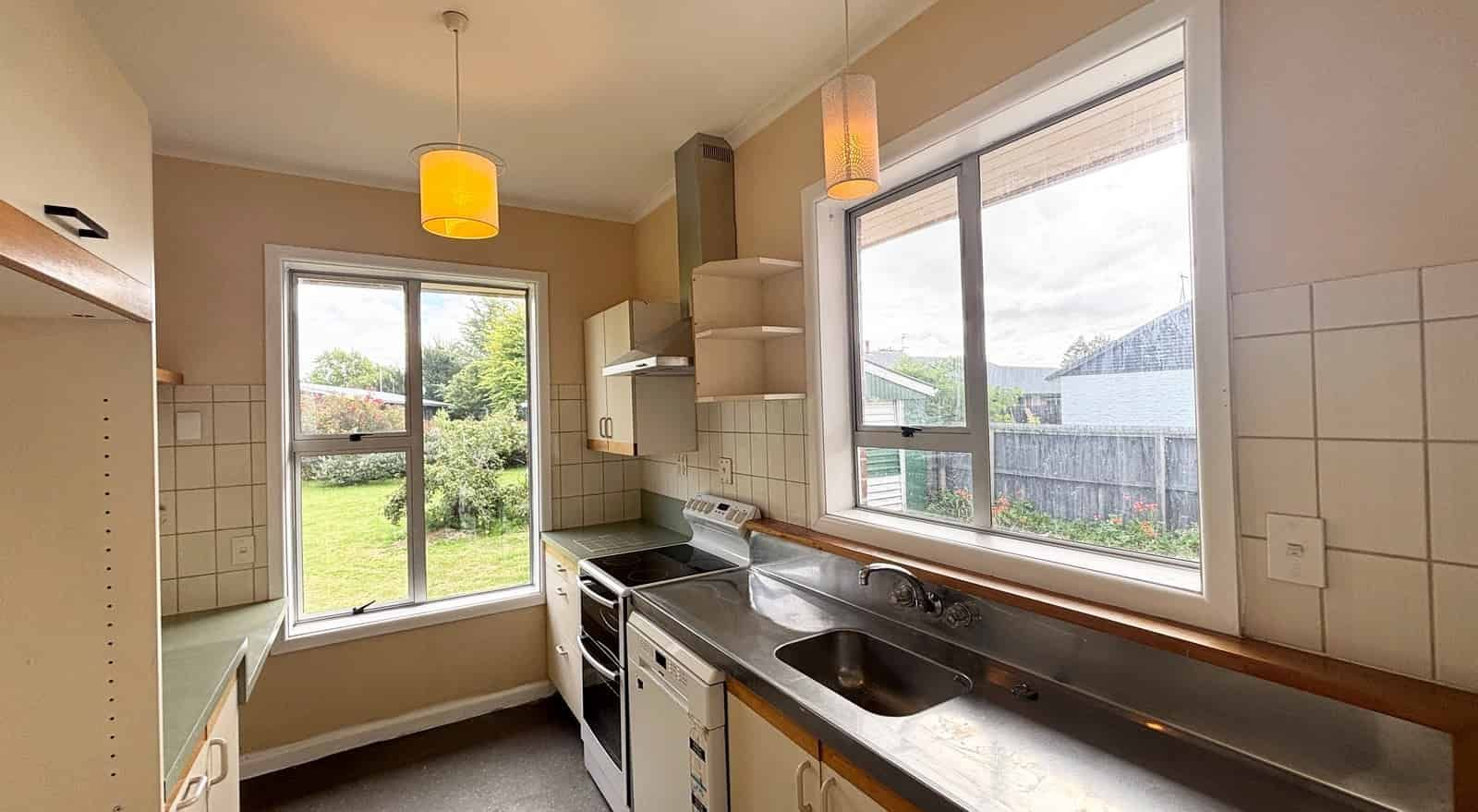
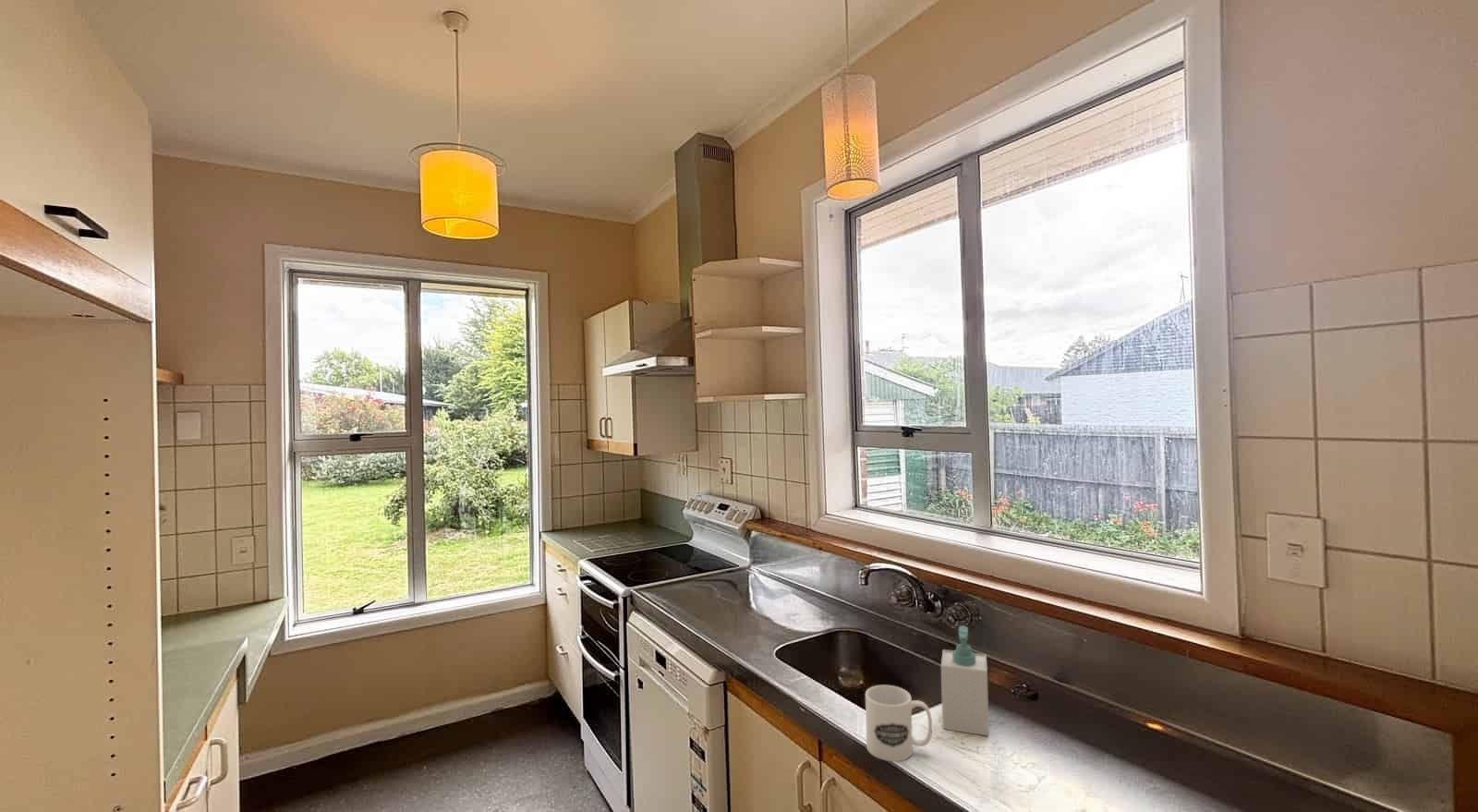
+ soap bottle (964, 675)
+ mug (898, 721)
